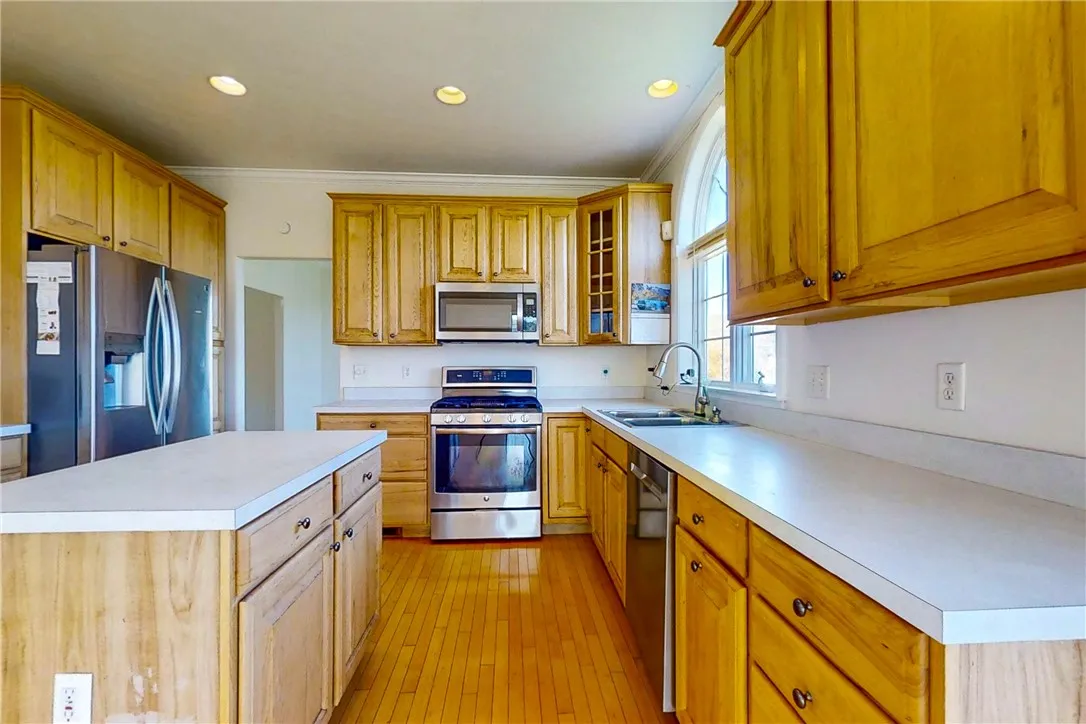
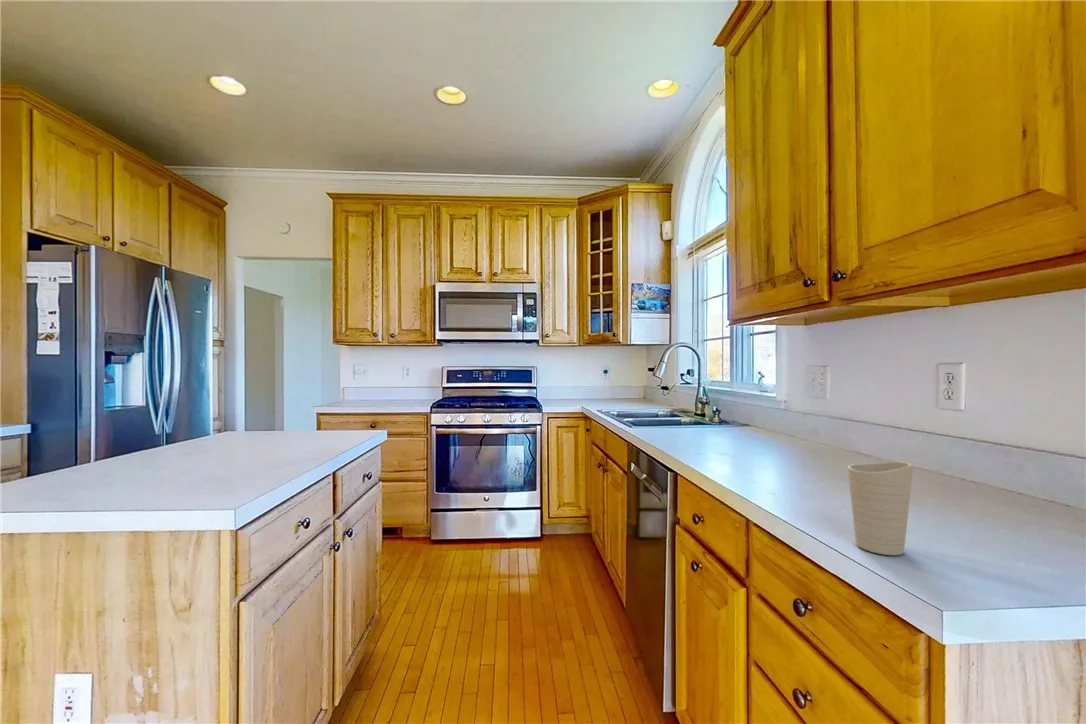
+ cup (879, 504)
